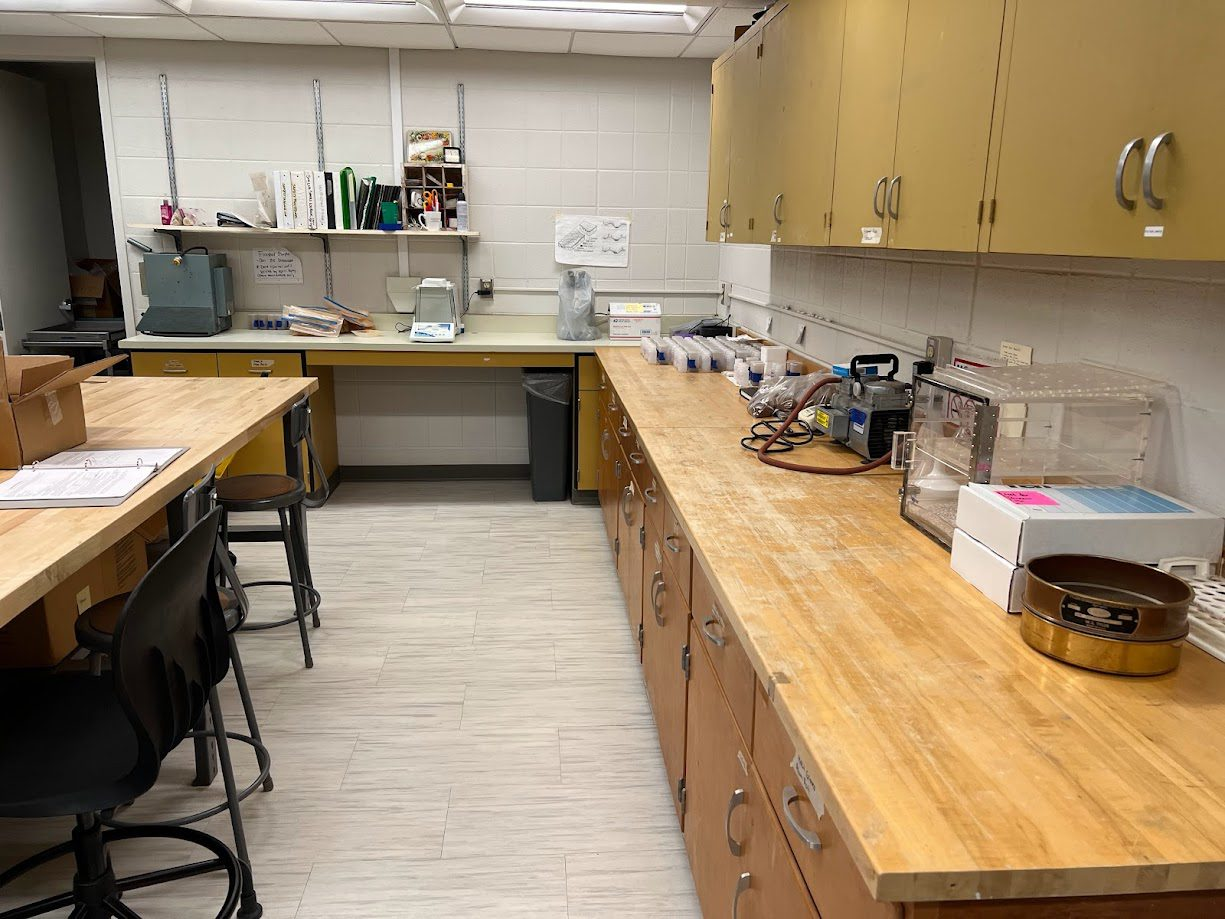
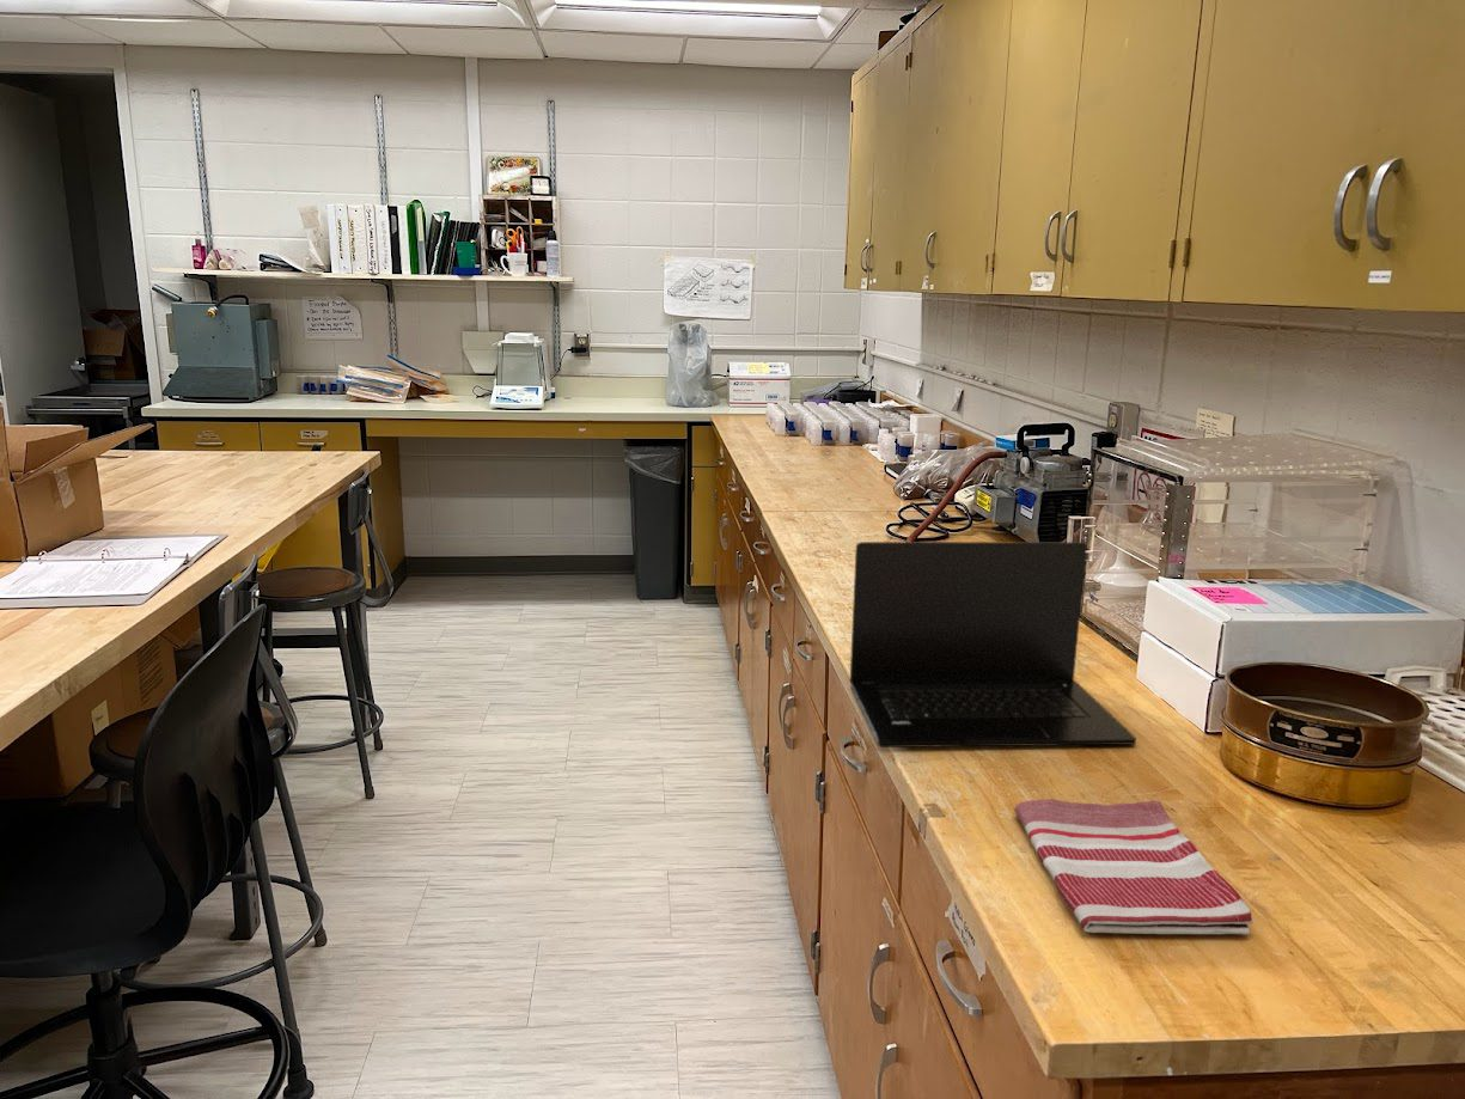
+ laptop (989, 637)
+ dish towel (1123, 857)
